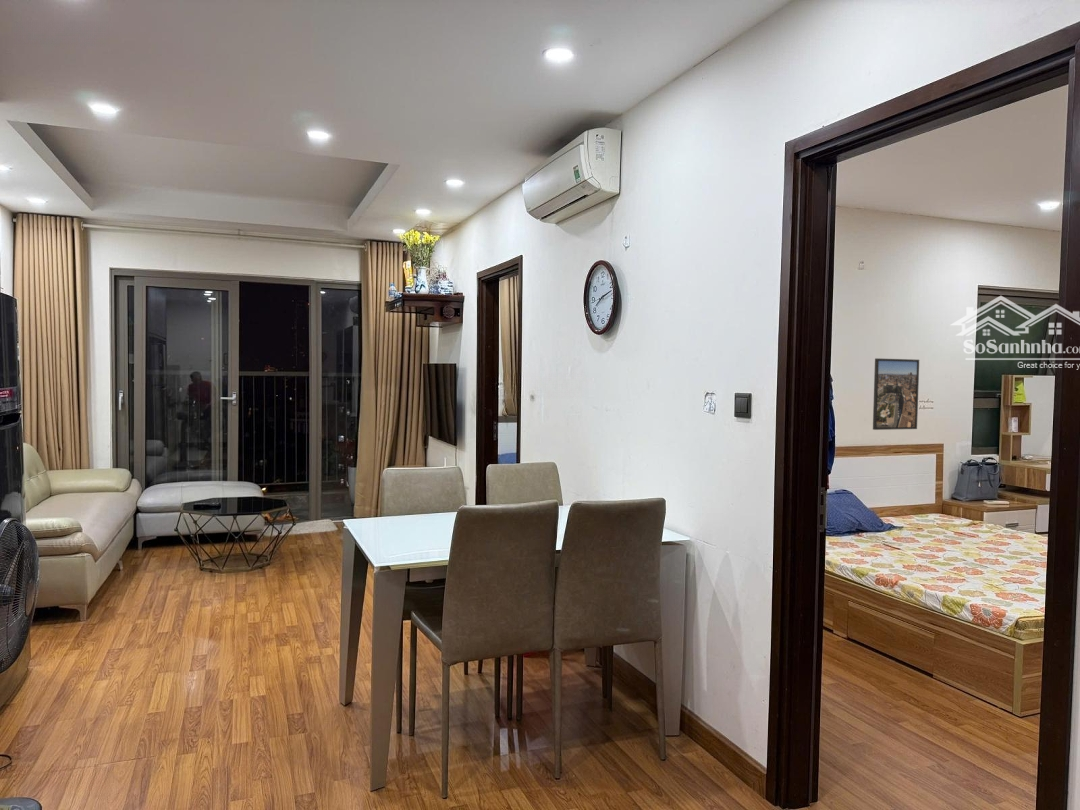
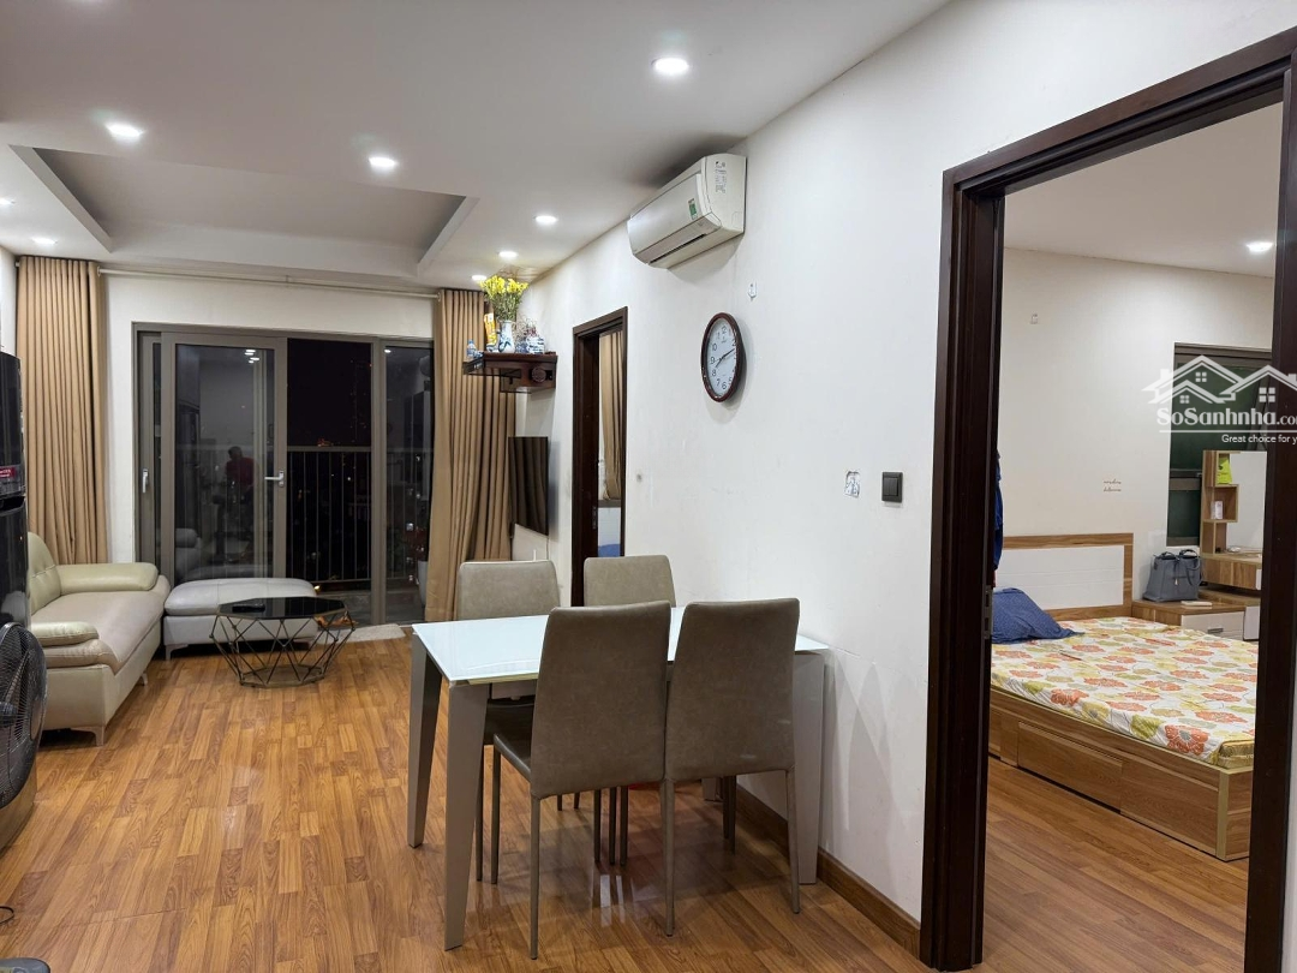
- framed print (896, 394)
